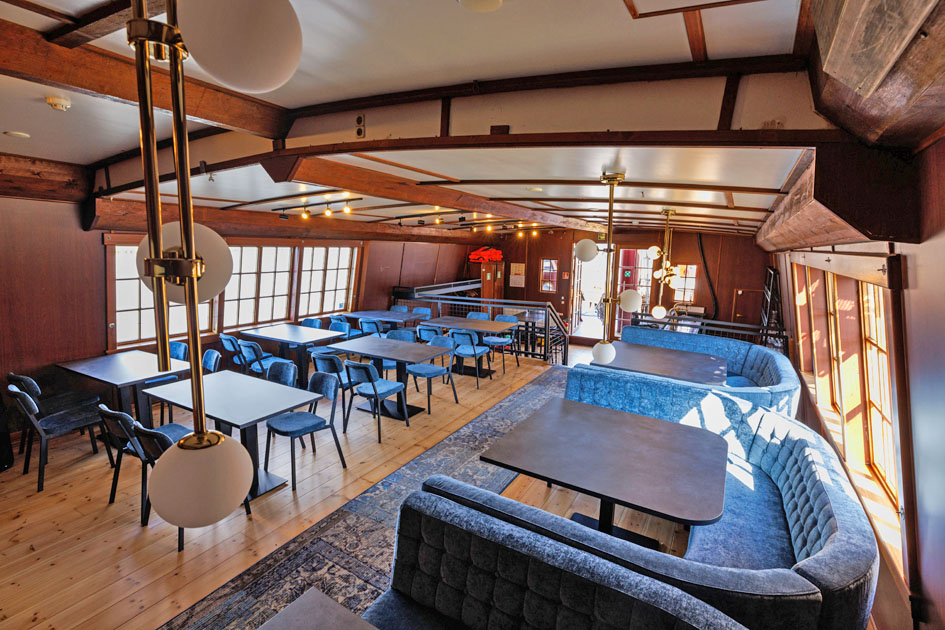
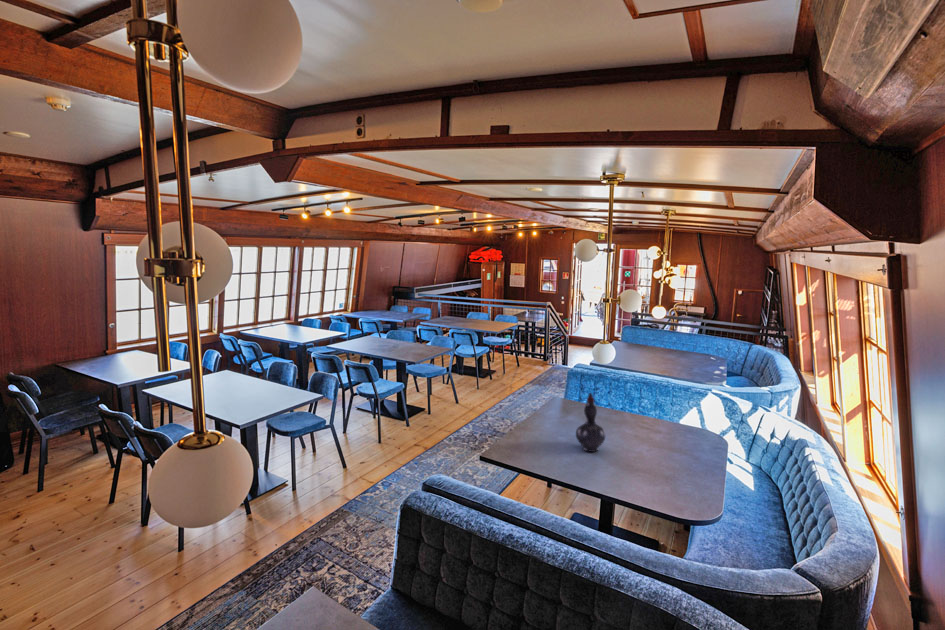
+ decorative vase (590, 421)
